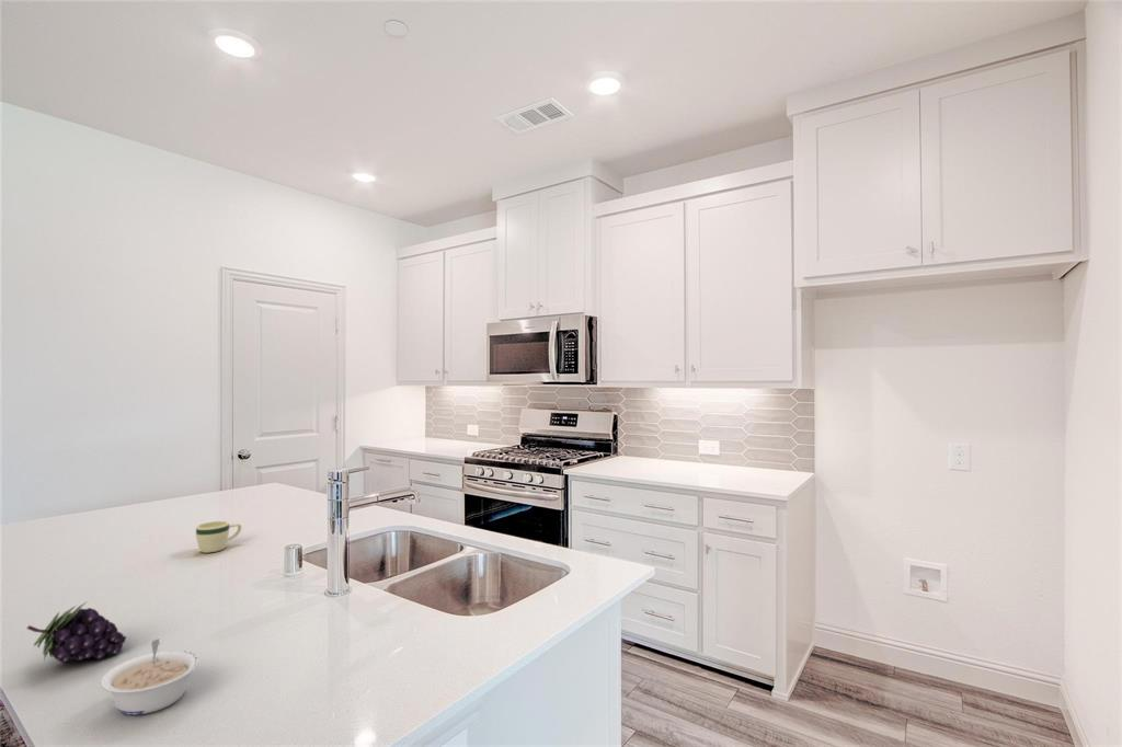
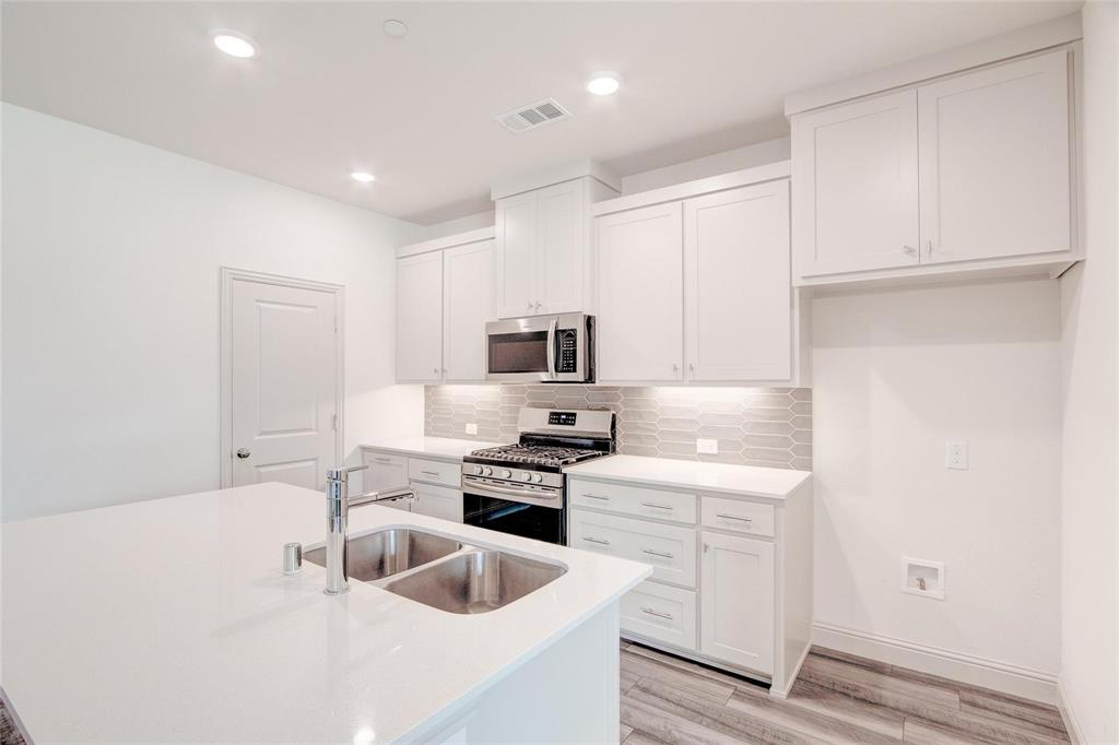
- legume (149, 680)
- mug (219, 535)
- fruit (78, 630)
